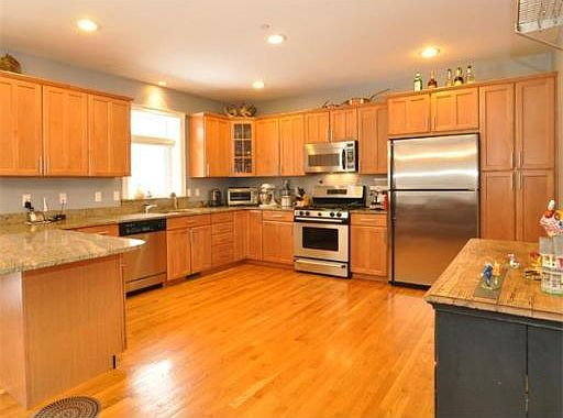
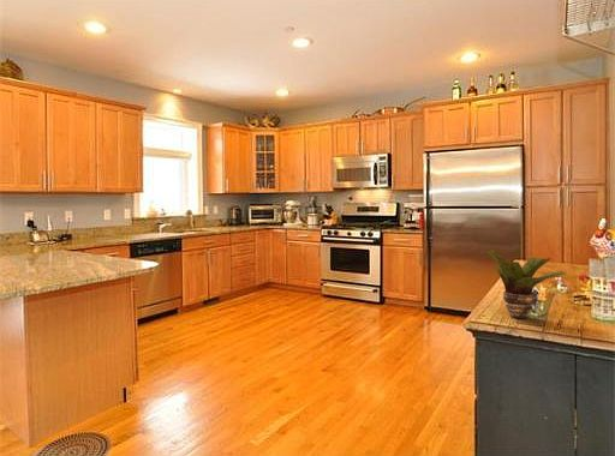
+ potted plant (518, 284)
